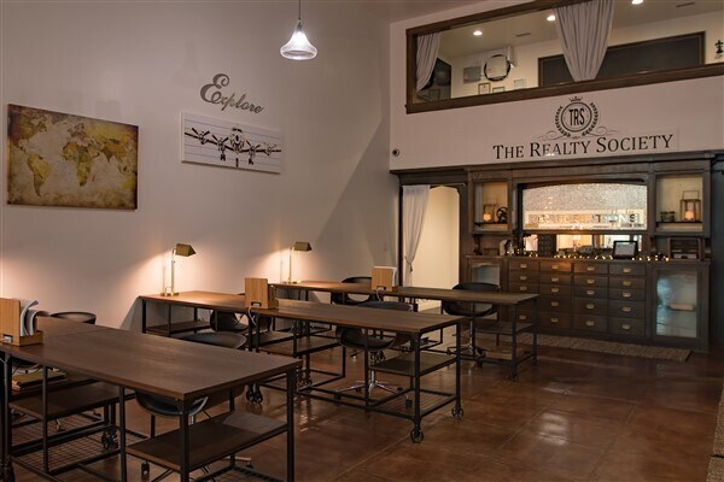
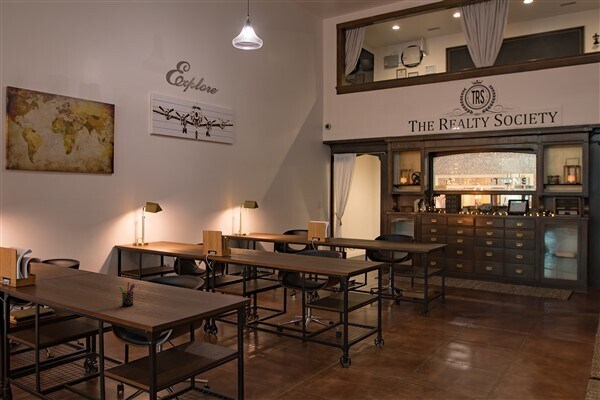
+ pen holder (126, 293)
